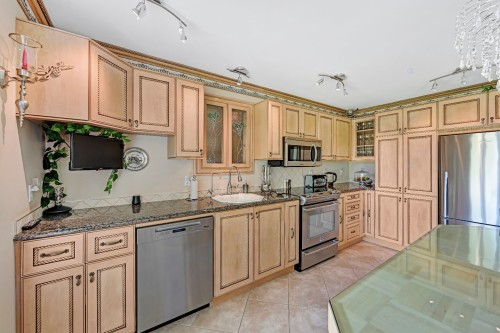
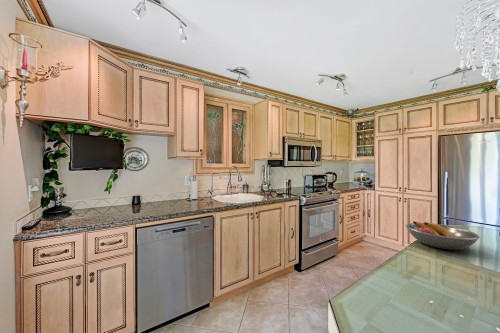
+ fruit bowl (439, 235)
